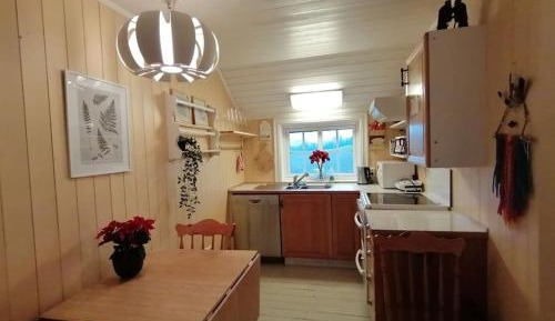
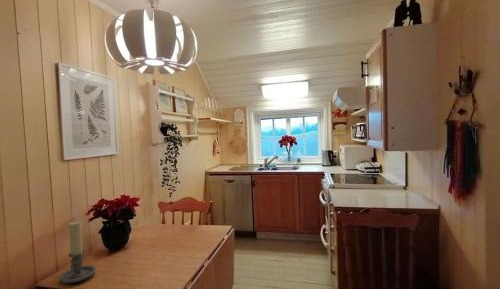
+ candle holder (75, 248)
